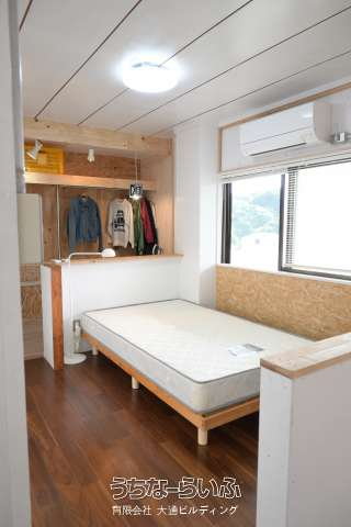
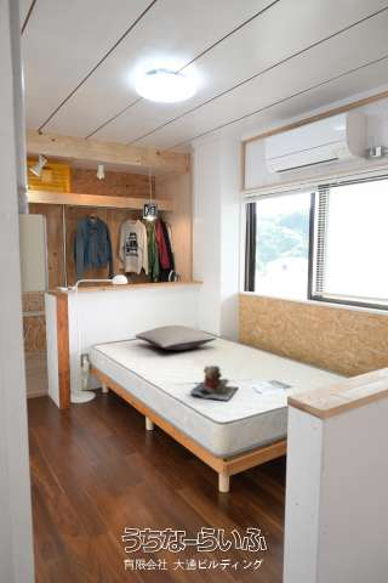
+ pillow (175, 336)
+ teddy bear (215, 377)
